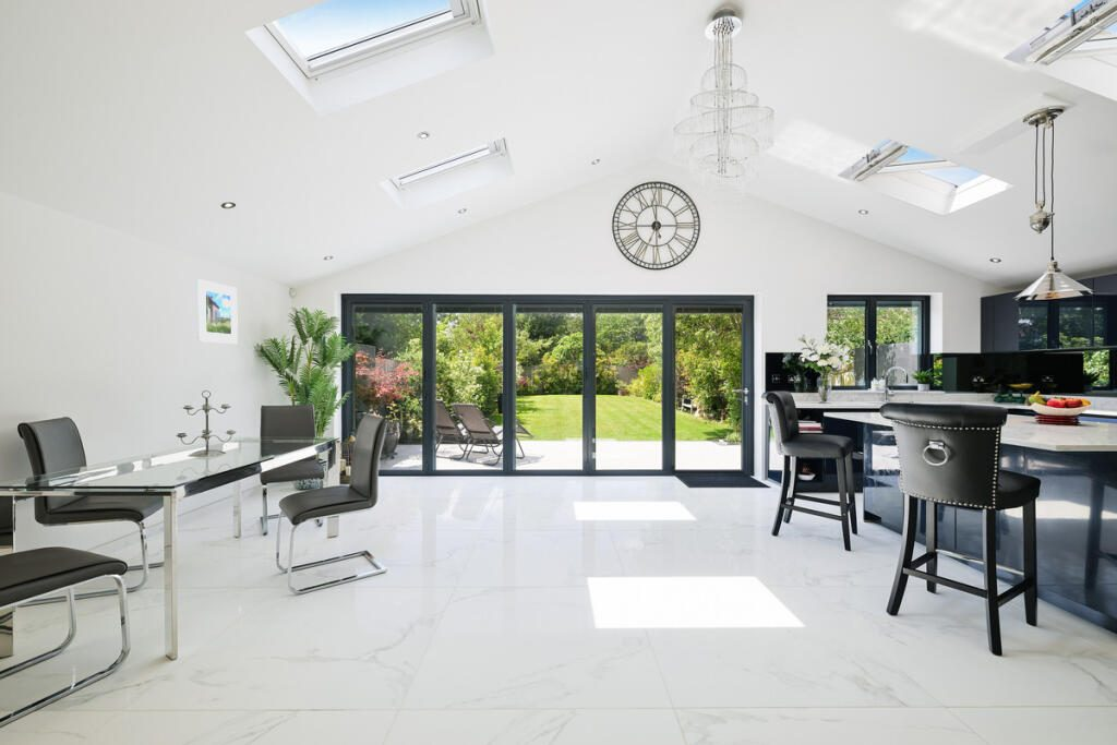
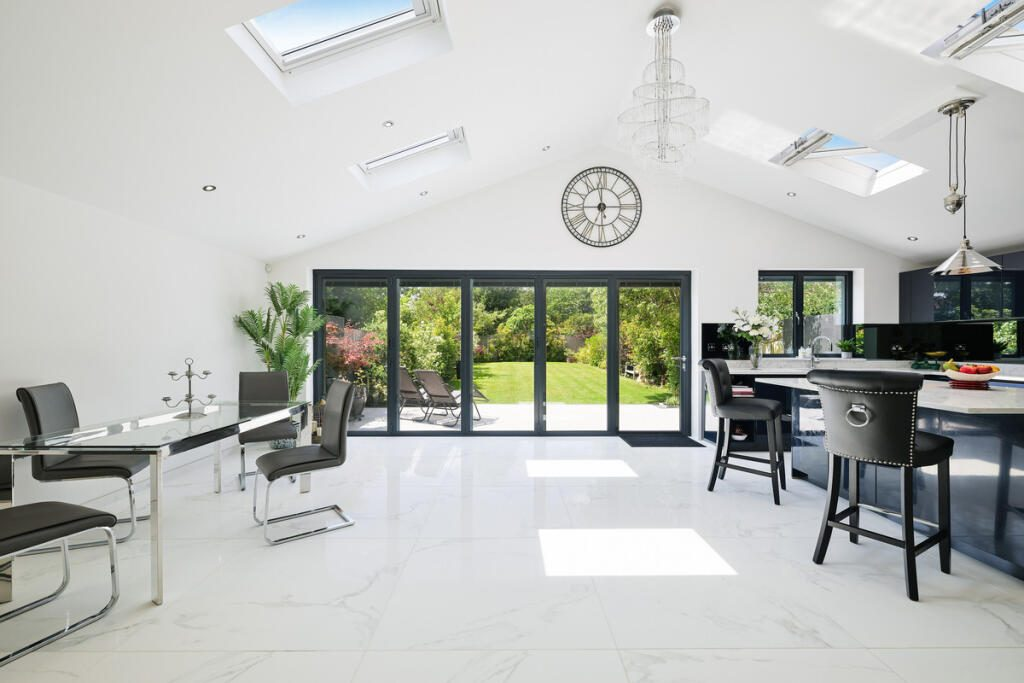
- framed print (218, 313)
